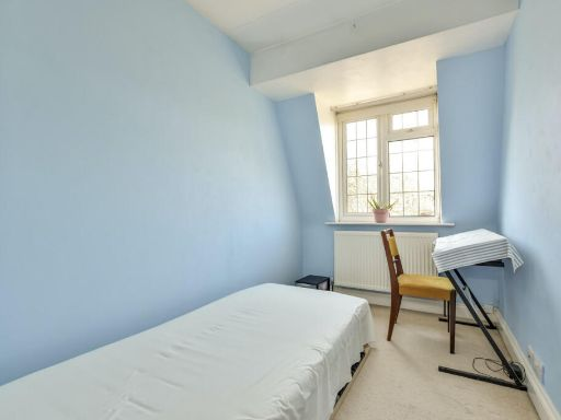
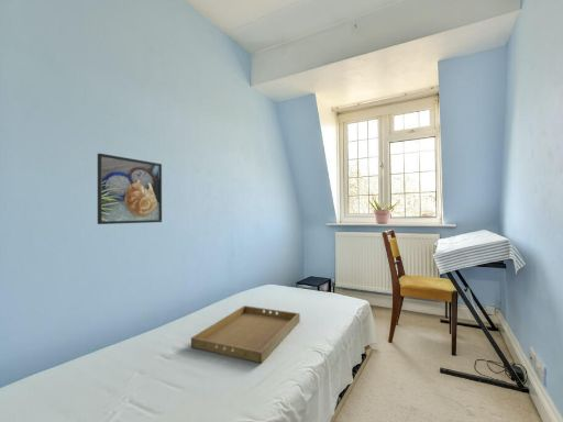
+ tray (251, 327)
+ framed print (132, 190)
